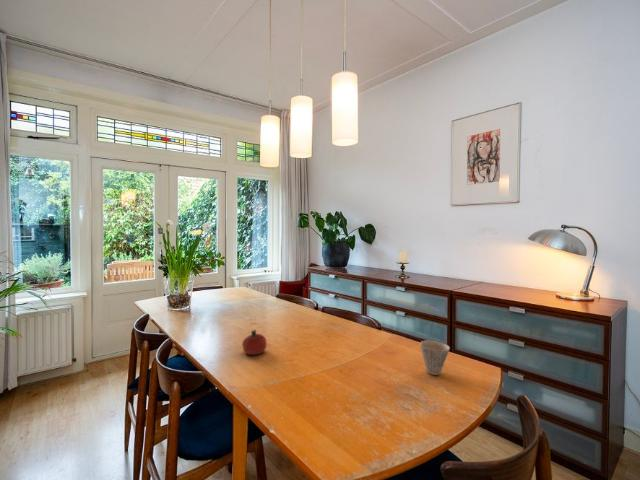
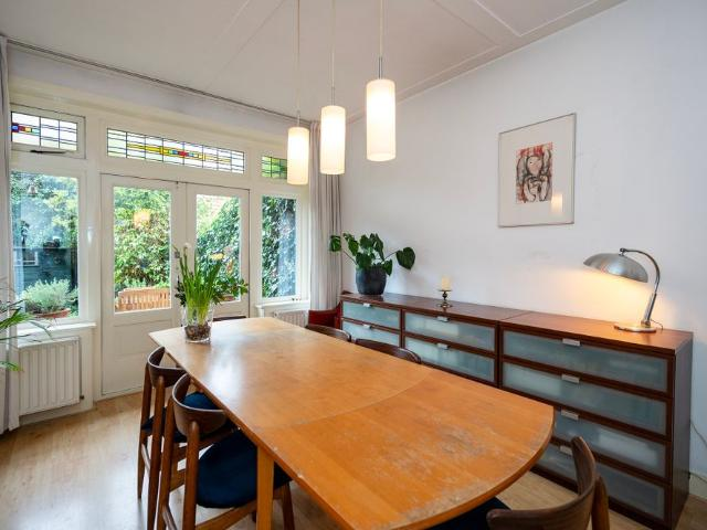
- cup (434, 358)
- fruit (254, 340)
